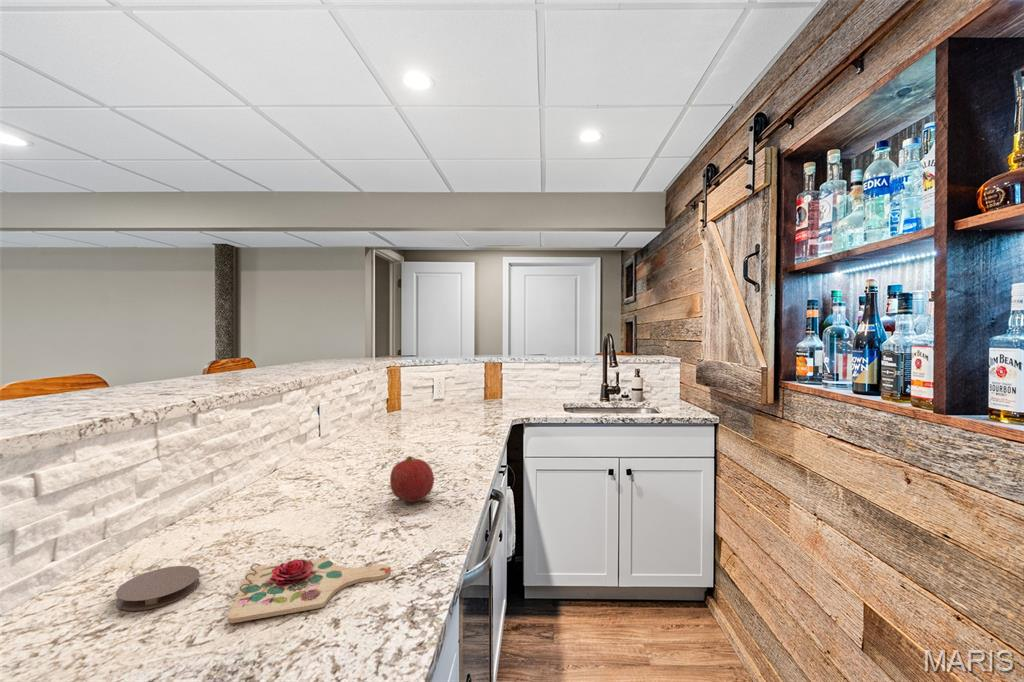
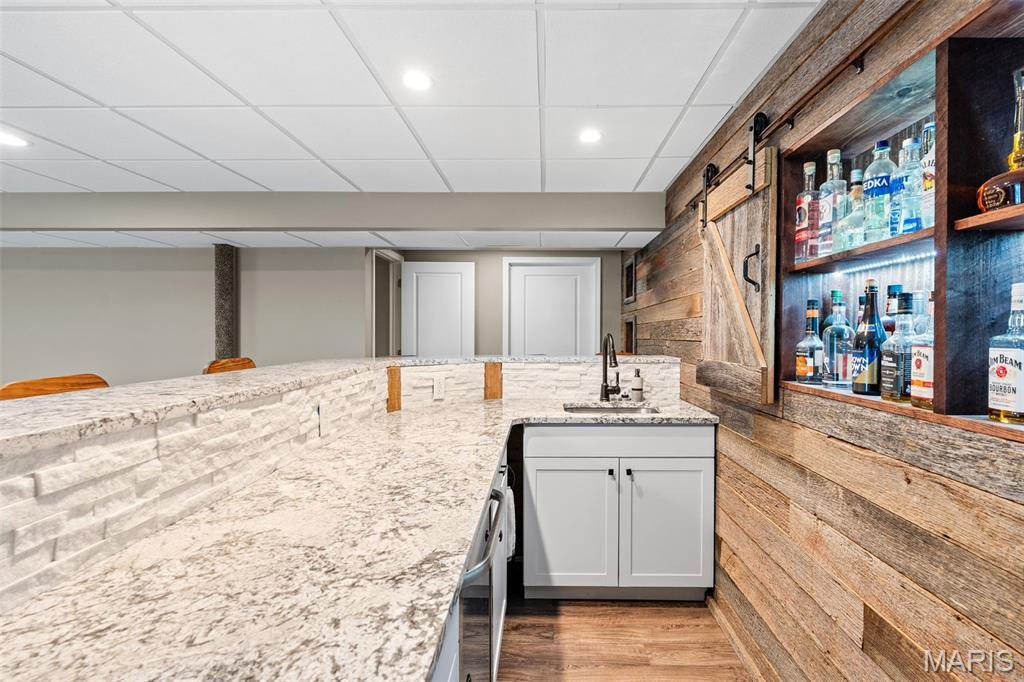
- coaster (159, 586)
- cutting board (318, 575)
- fruit (411, 478)
